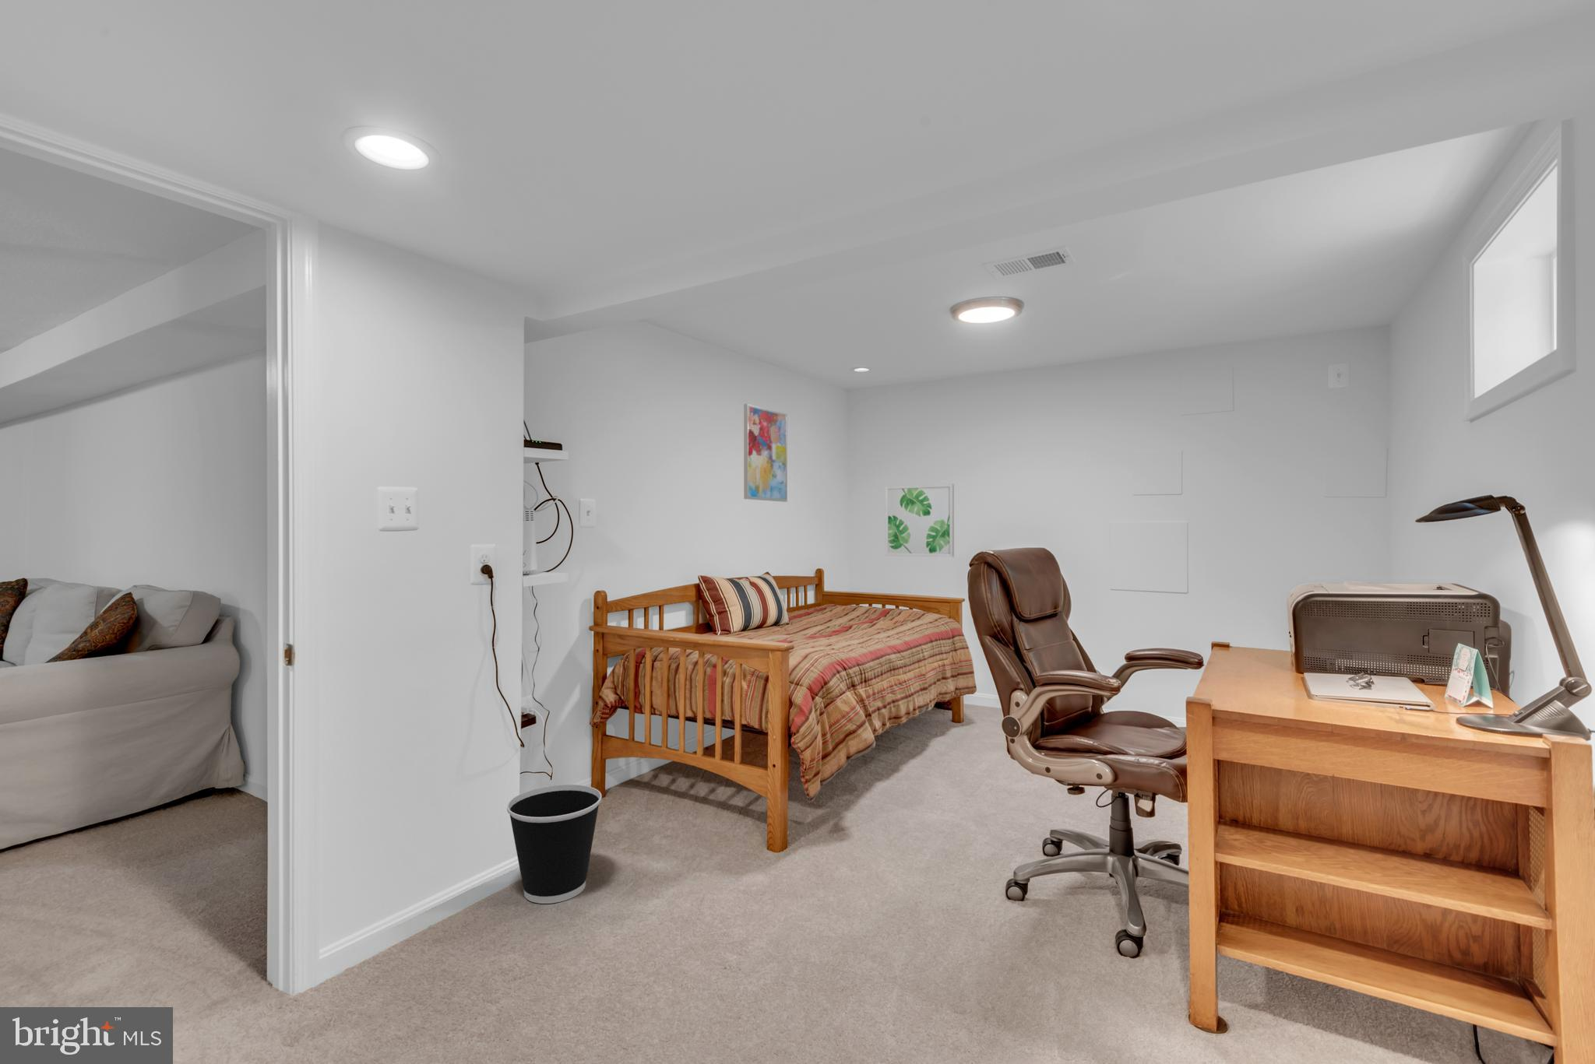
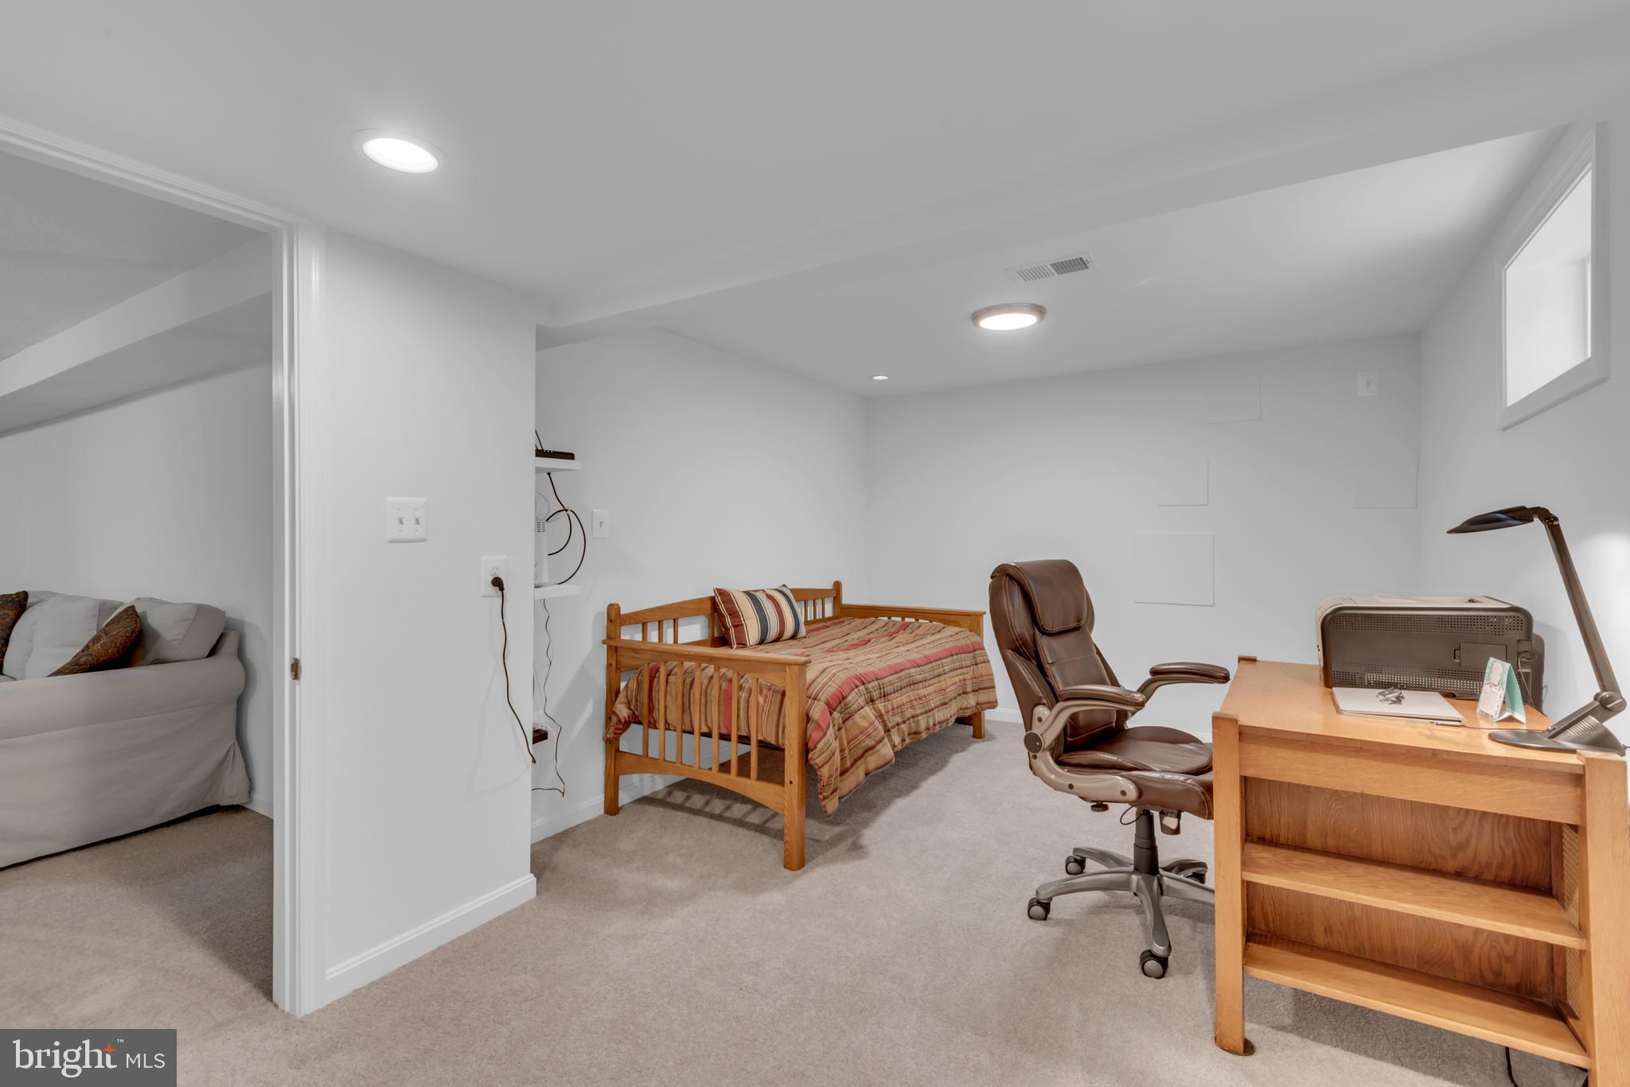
- wall art (766, 455)
- wastebasket (555, 844)
- wall art (918, 520)
